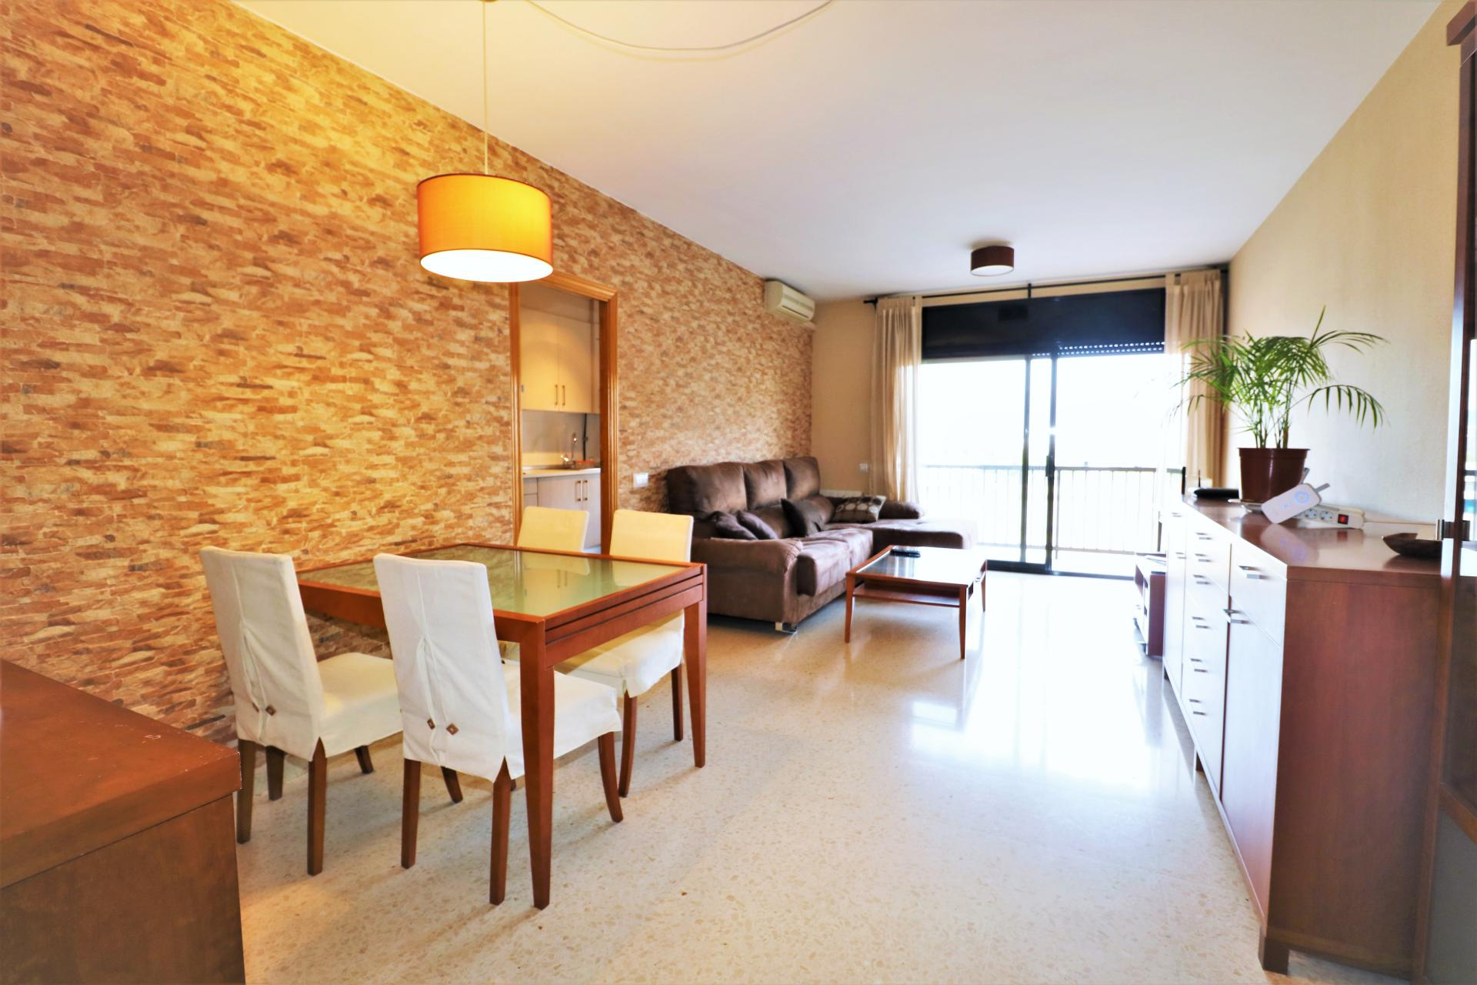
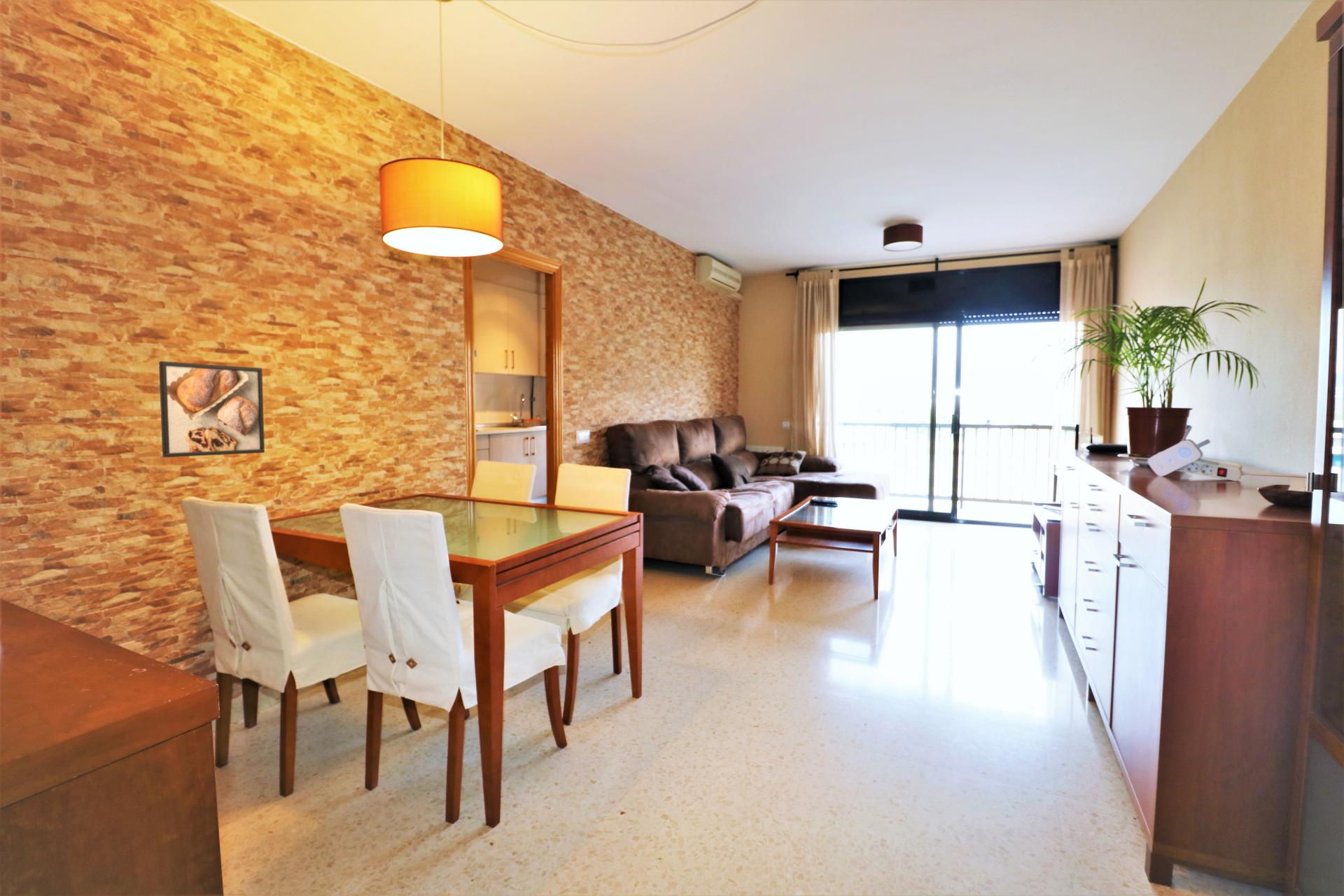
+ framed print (215, 410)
